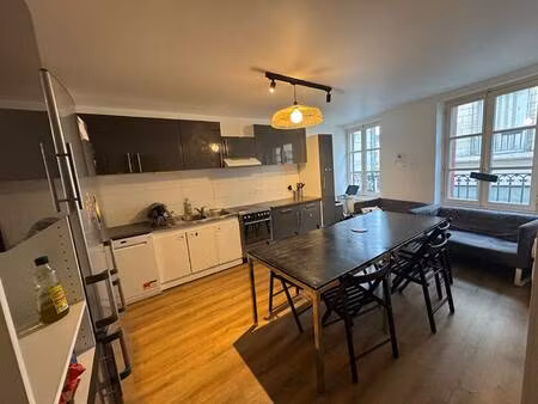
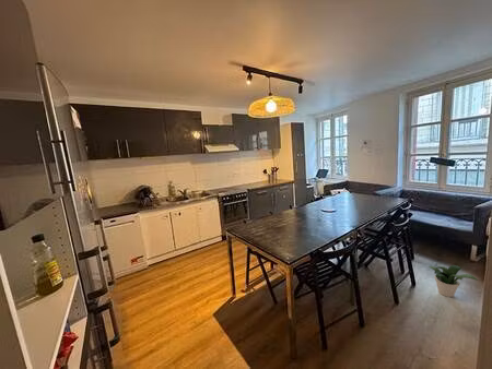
+ potted plant (450, 282)
